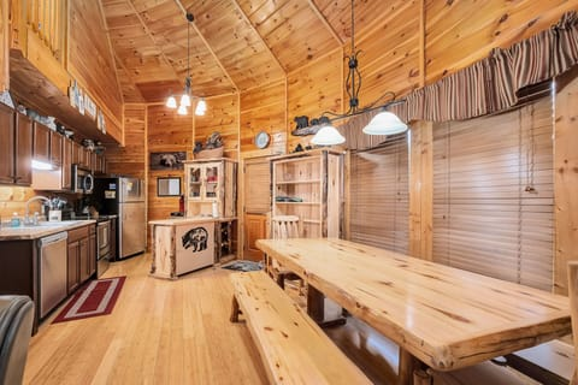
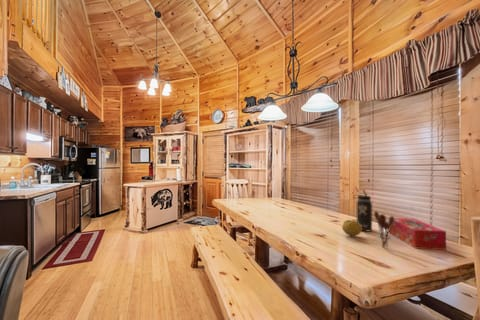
+ utensil holder (382, 229)
+ thermos bottle (362, 209)
+ fruit (351, 228)
+ tissue box (414, 231)
